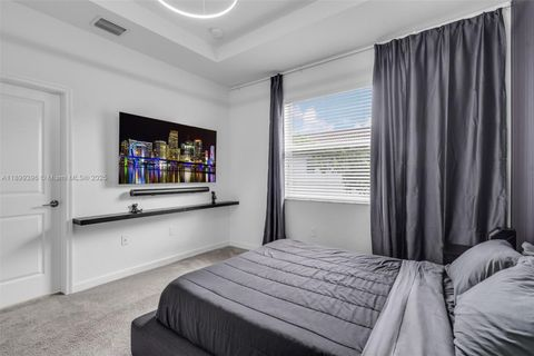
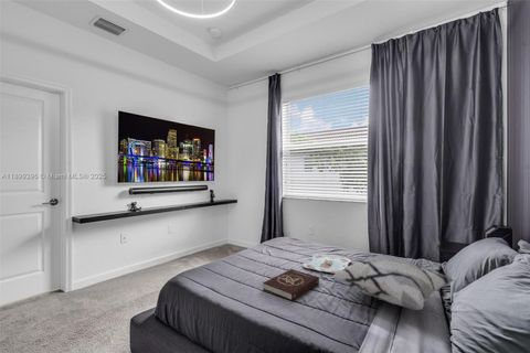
+ serving tray (327, 263)
+ decorative pillow (391, 277)
+ book (292, 282)
